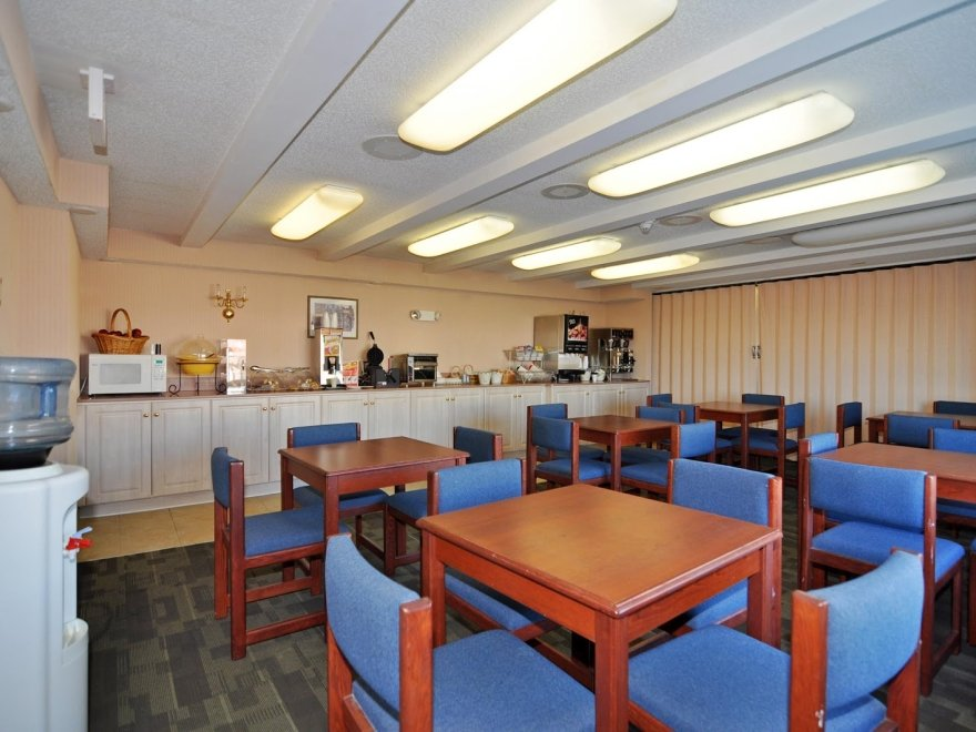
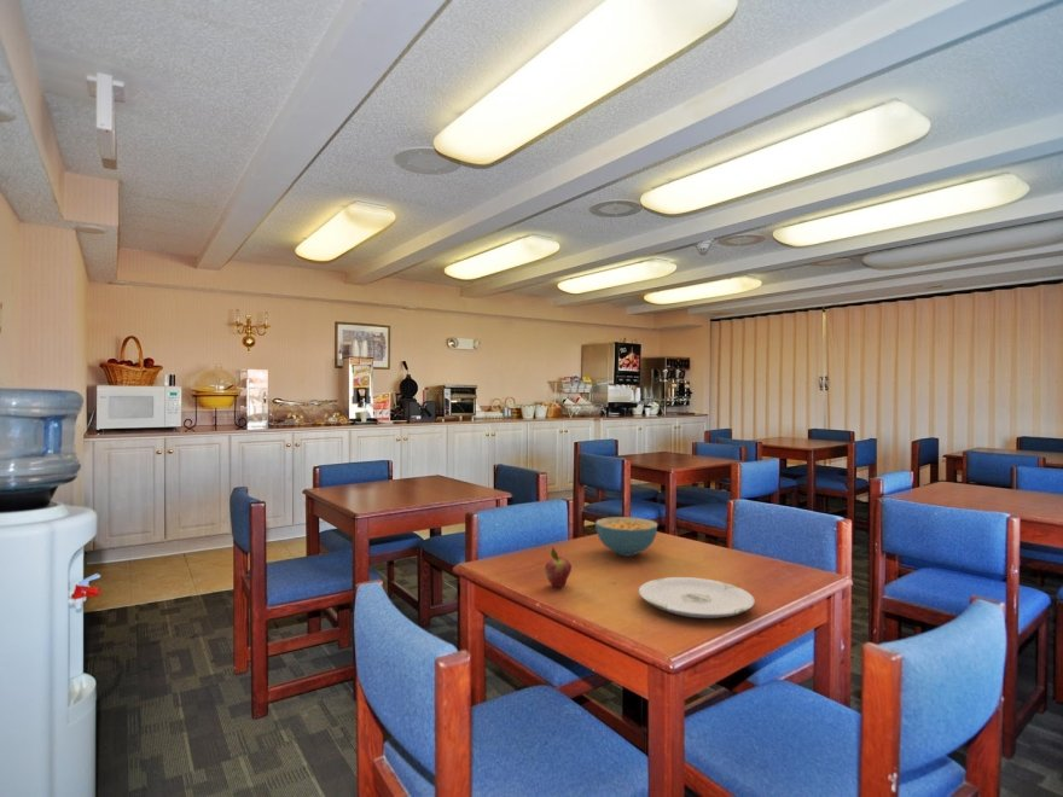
+ fruit (557, 566)
+ plate (695, 598)
+ cereal bowl (626, 537)
